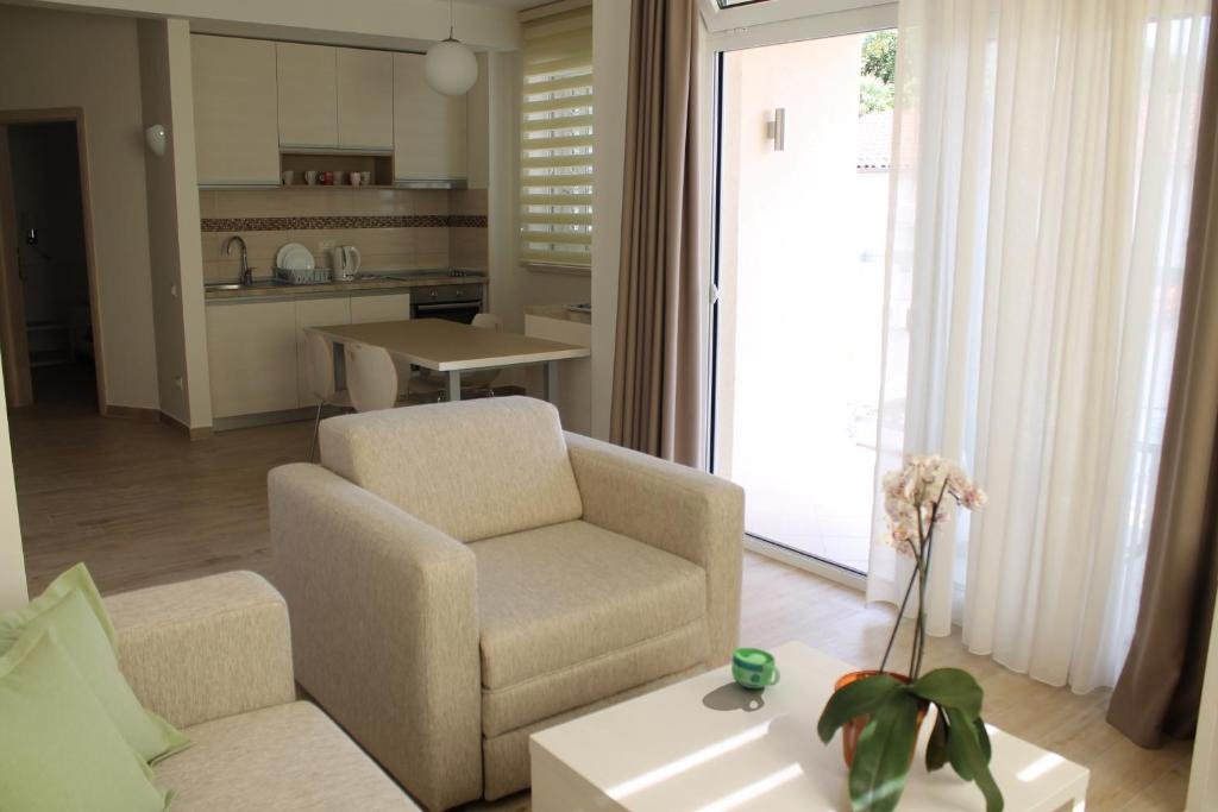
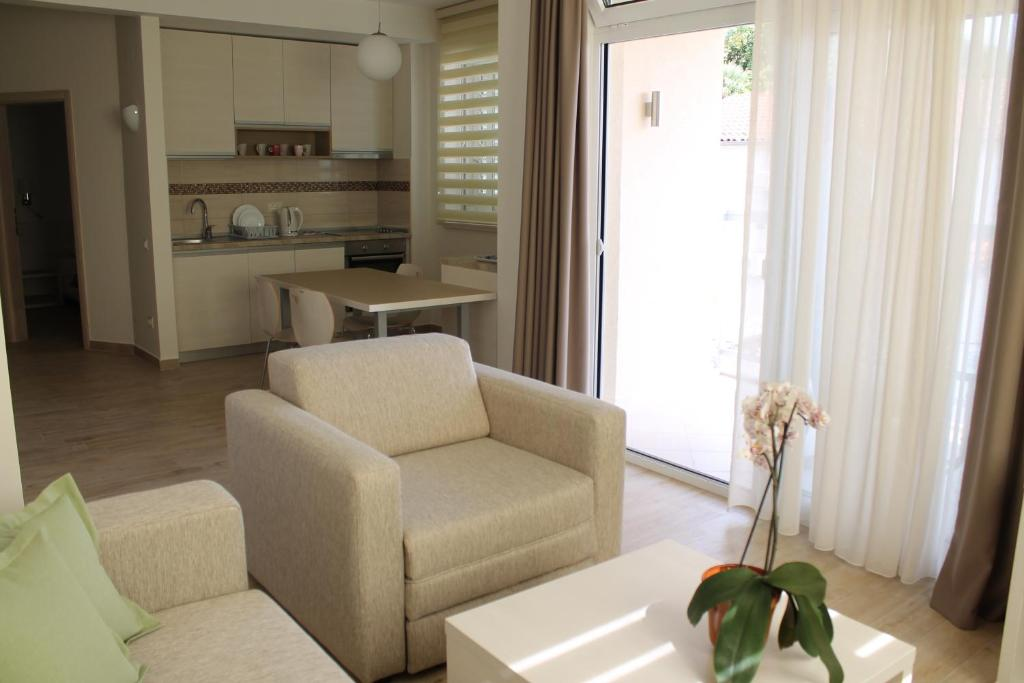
- cup (759, 671)
